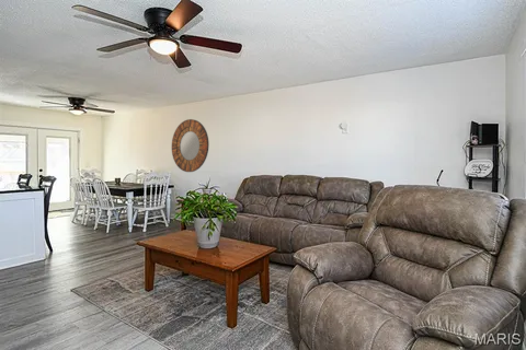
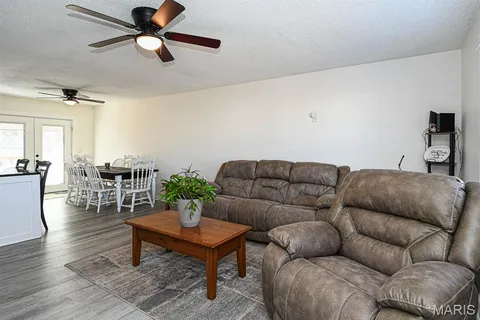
- home mirror (188, 145)
